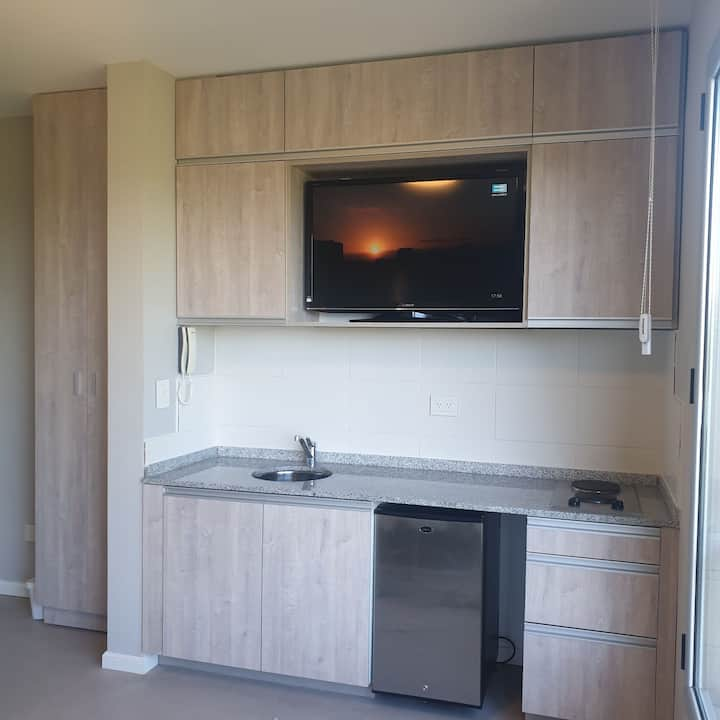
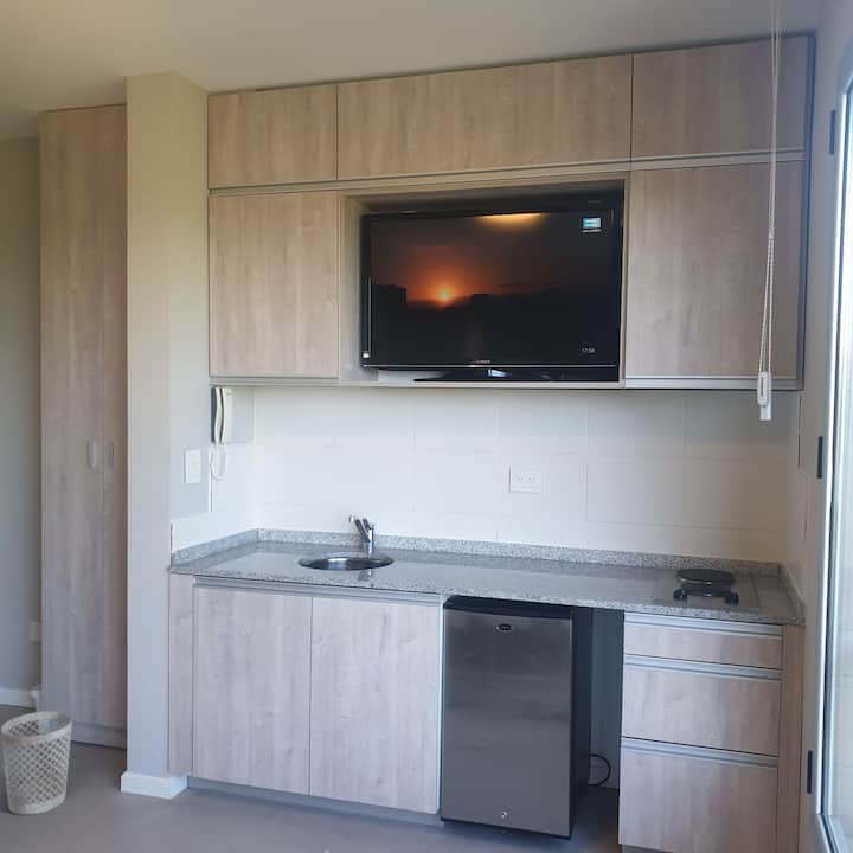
+ wastebasket (37, 762)
